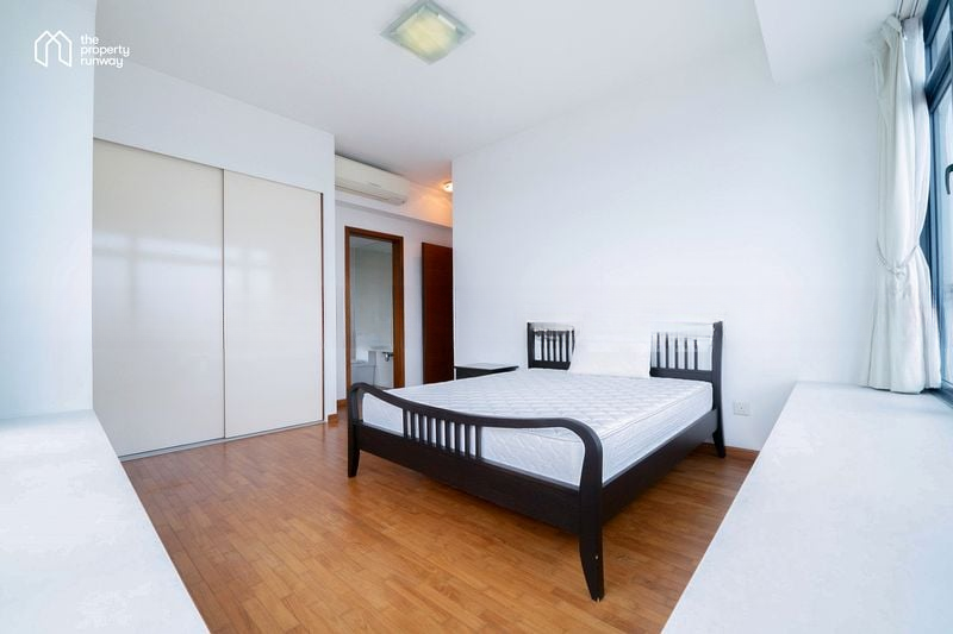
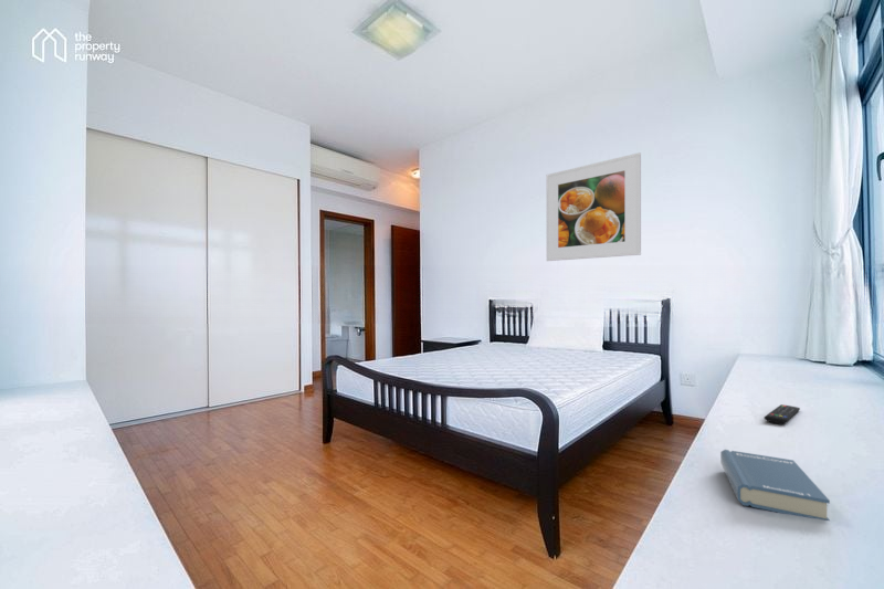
+ remote control (782, 413)
+ hardback book (767, 481)
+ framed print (589, 211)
